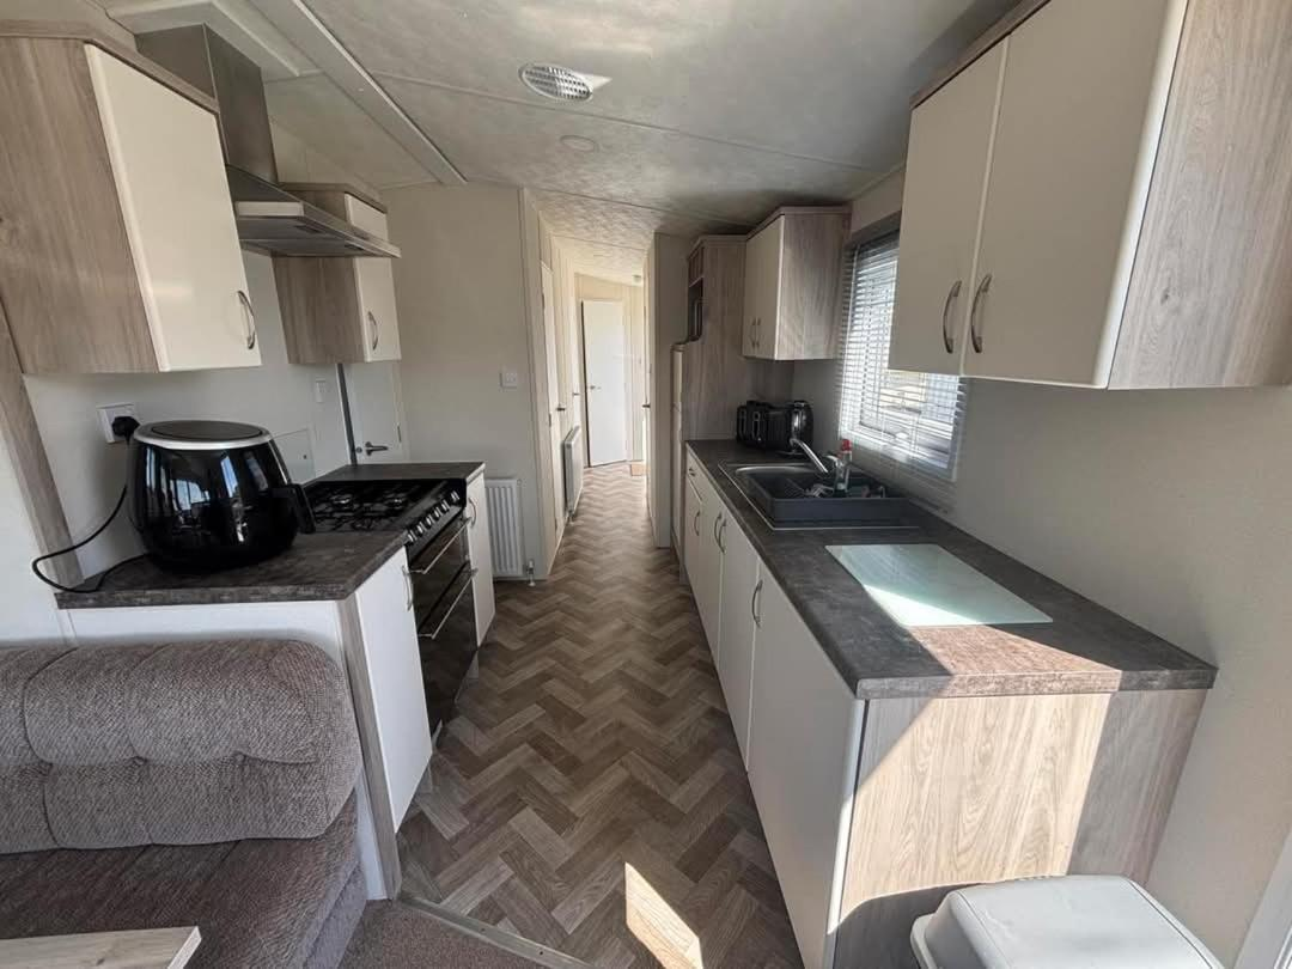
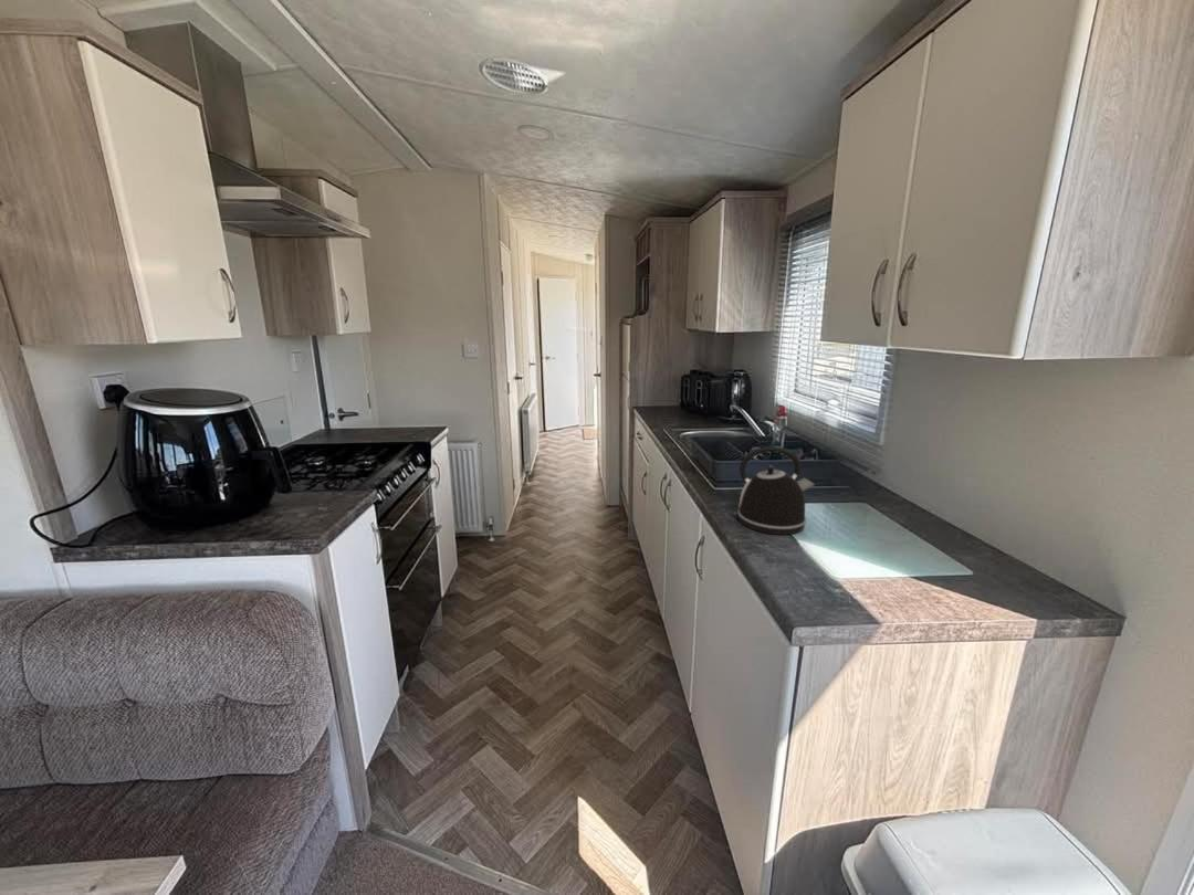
+ kettle (773, 484)
